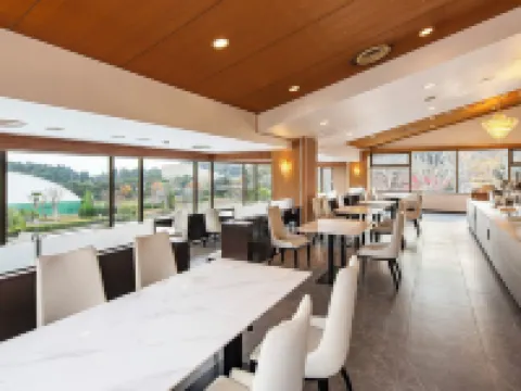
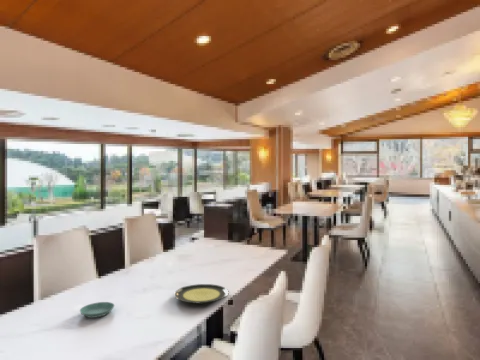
+ saucer (97, 310)
+ plate (201, 294)
